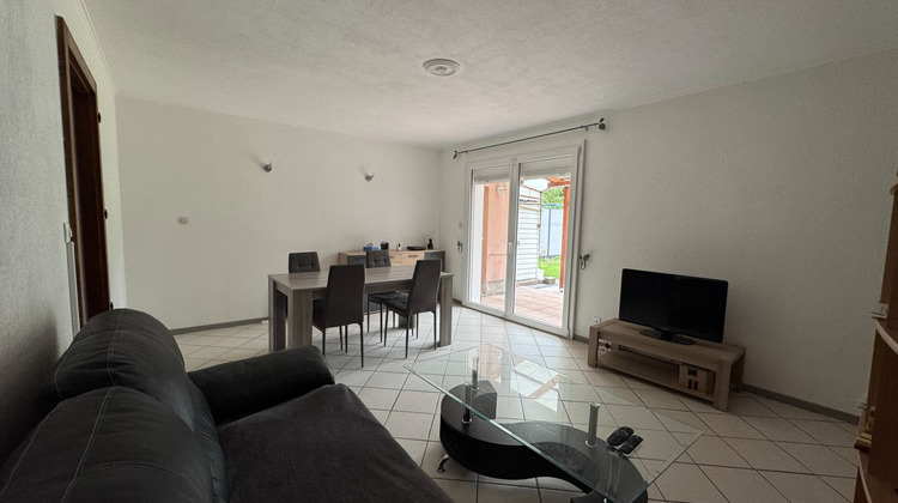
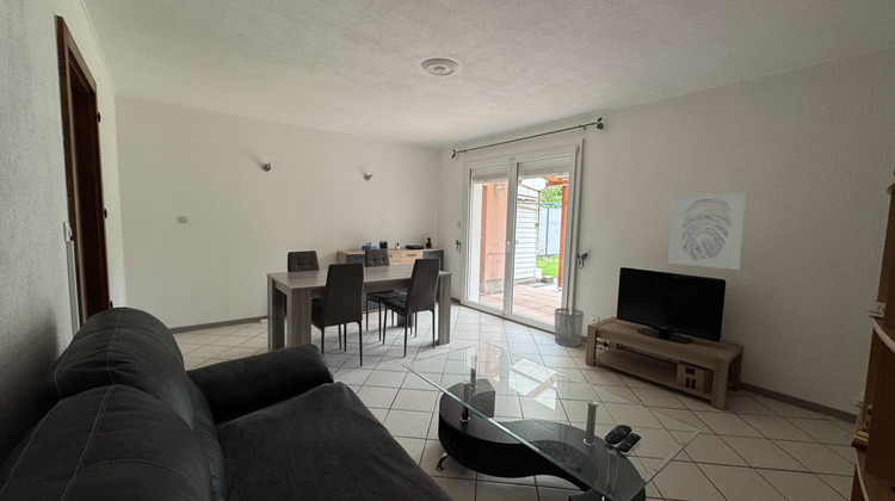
+ waste bin (568, 327)
+ wall art (704, 230)
